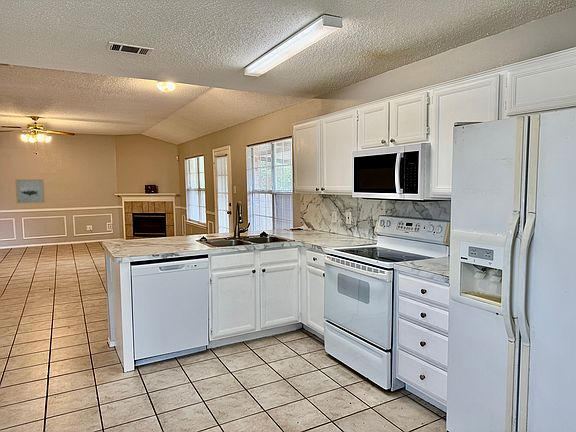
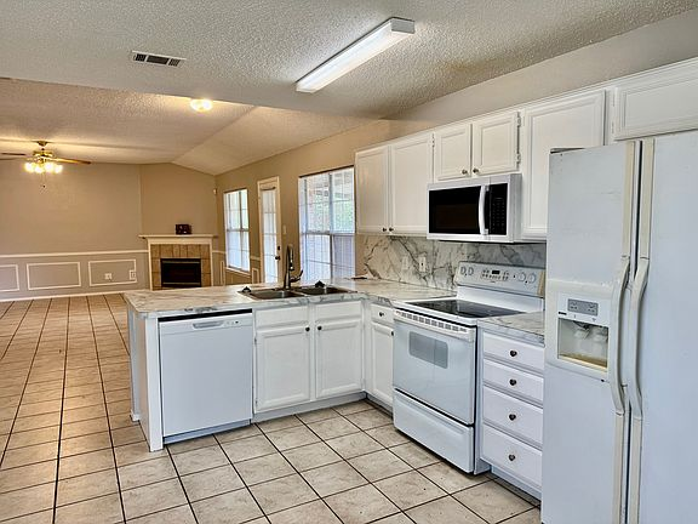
- wall art (30, 191)
